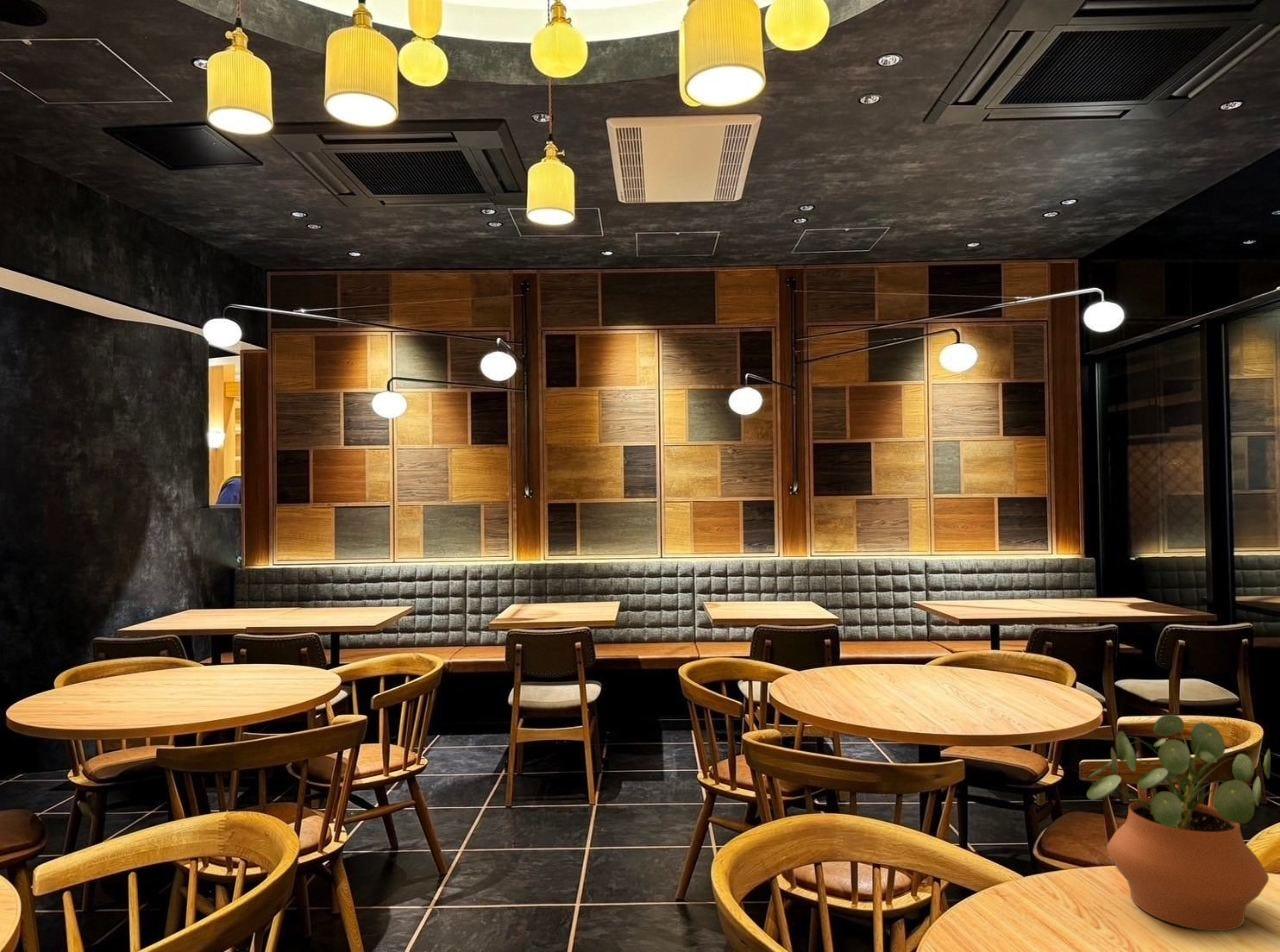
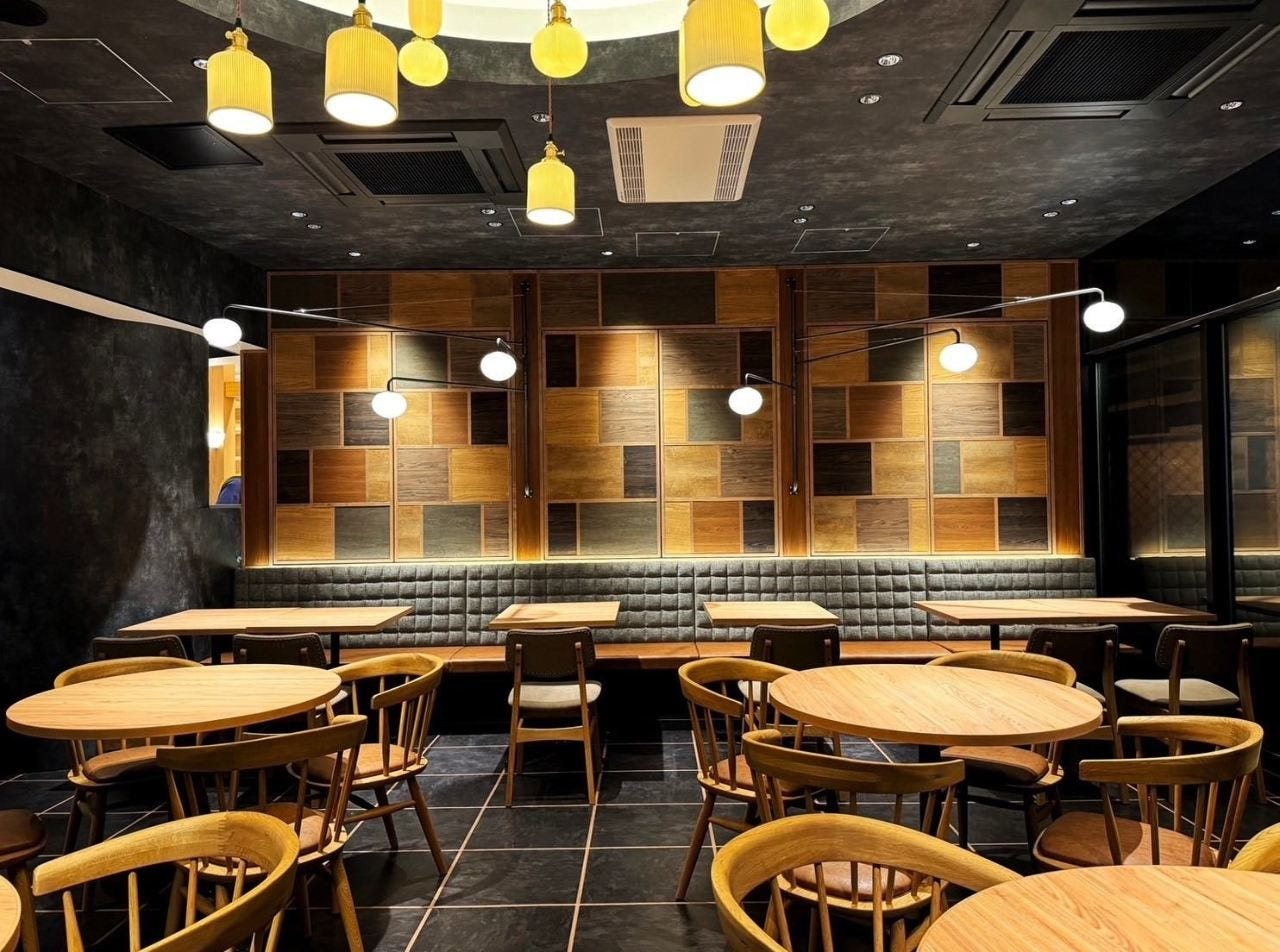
- potted plant (1167, 816)
